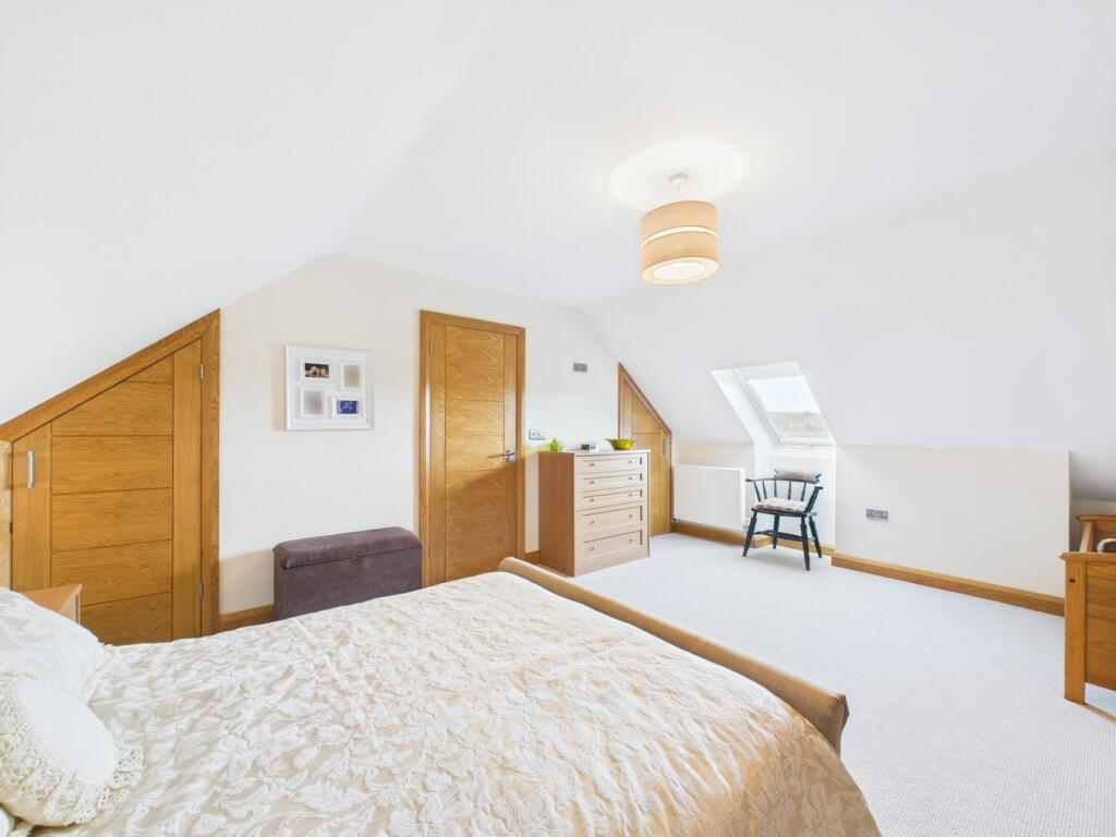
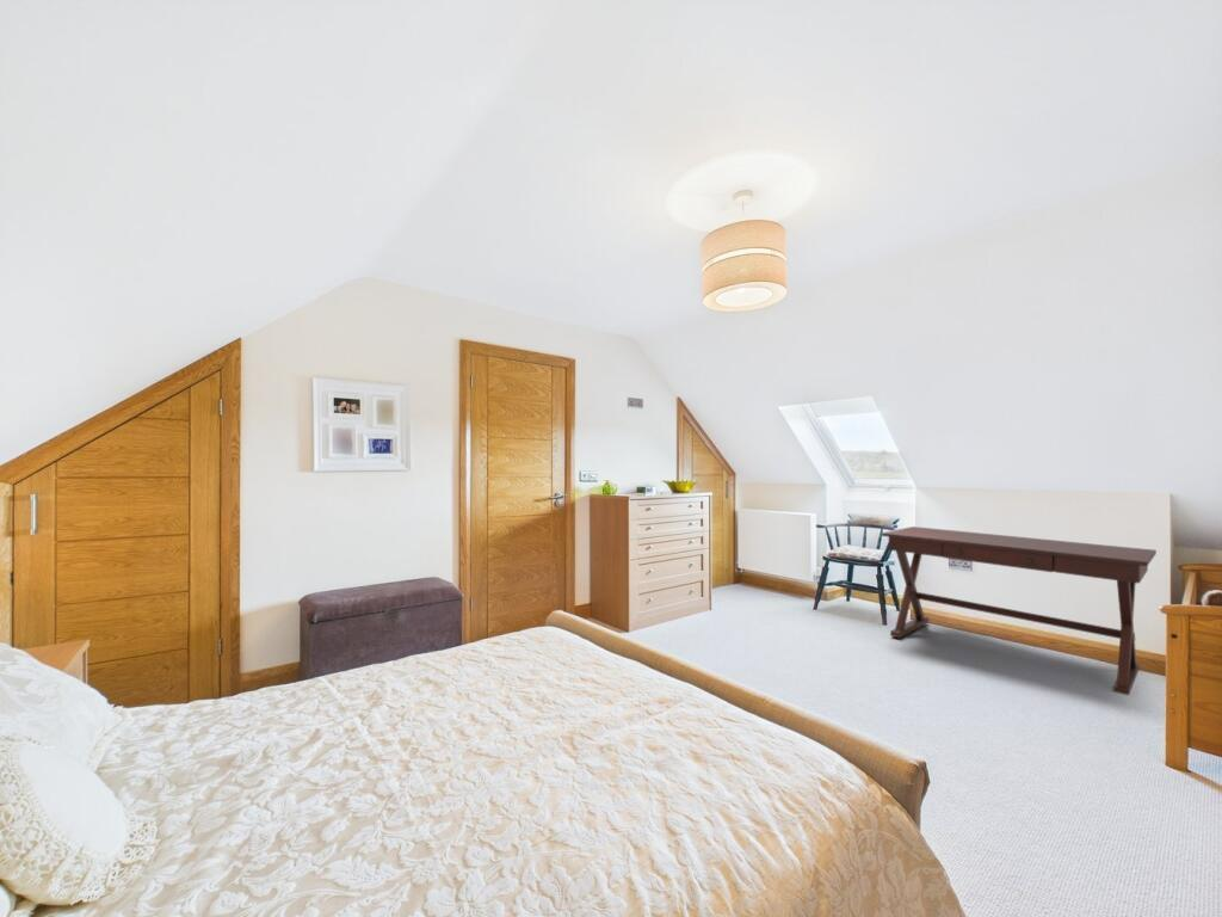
+ desk (1004, 608)
